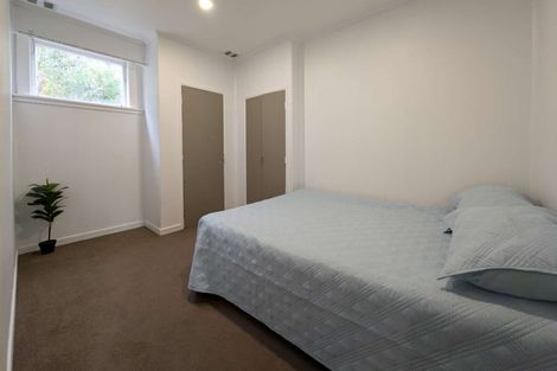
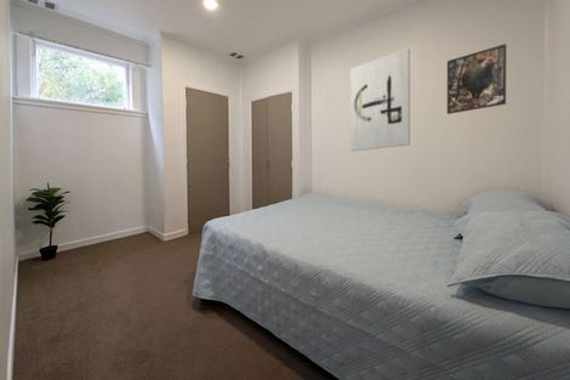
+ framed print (474, 81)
+ wall art (377, 103)
